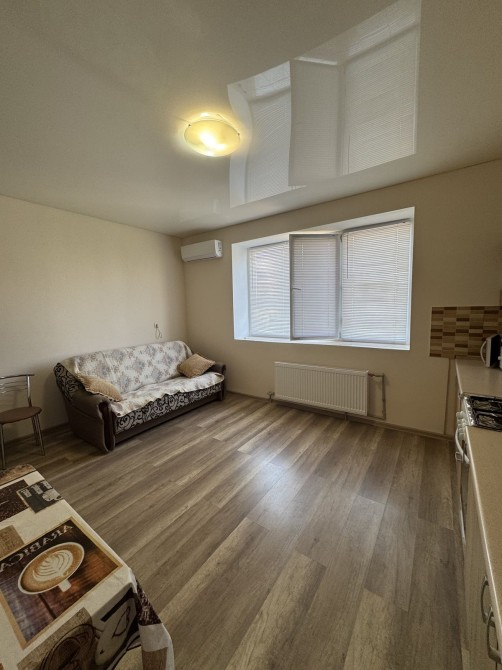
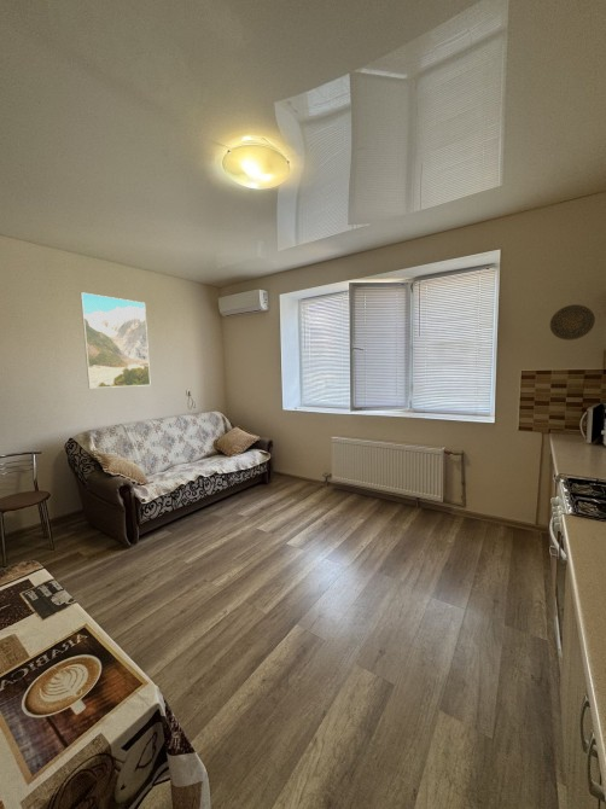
+ decorative plate (571, 321)
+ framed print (118, 343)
